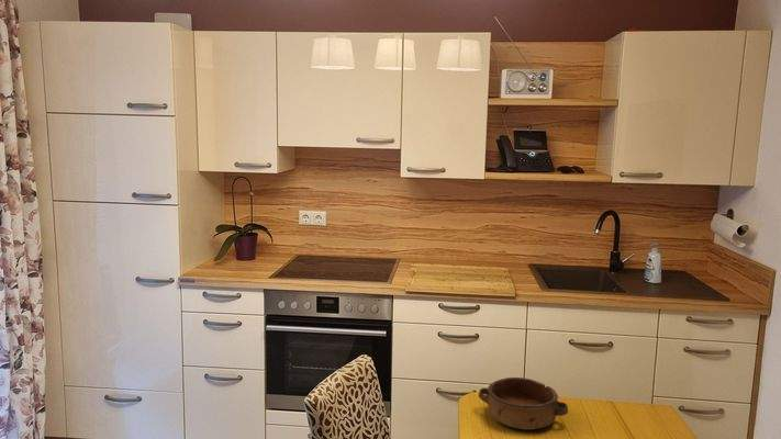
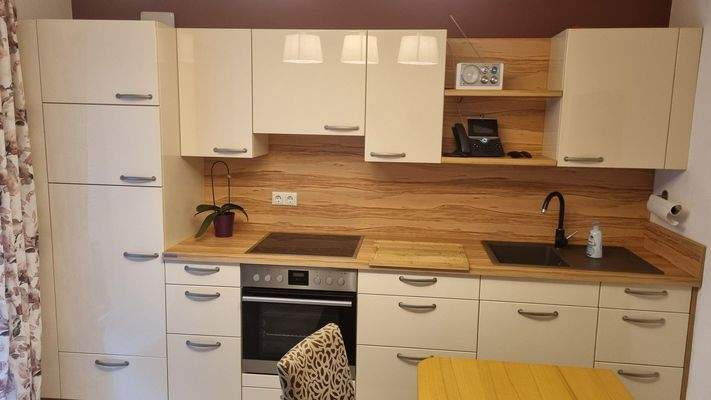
- bowl (522, 404)
